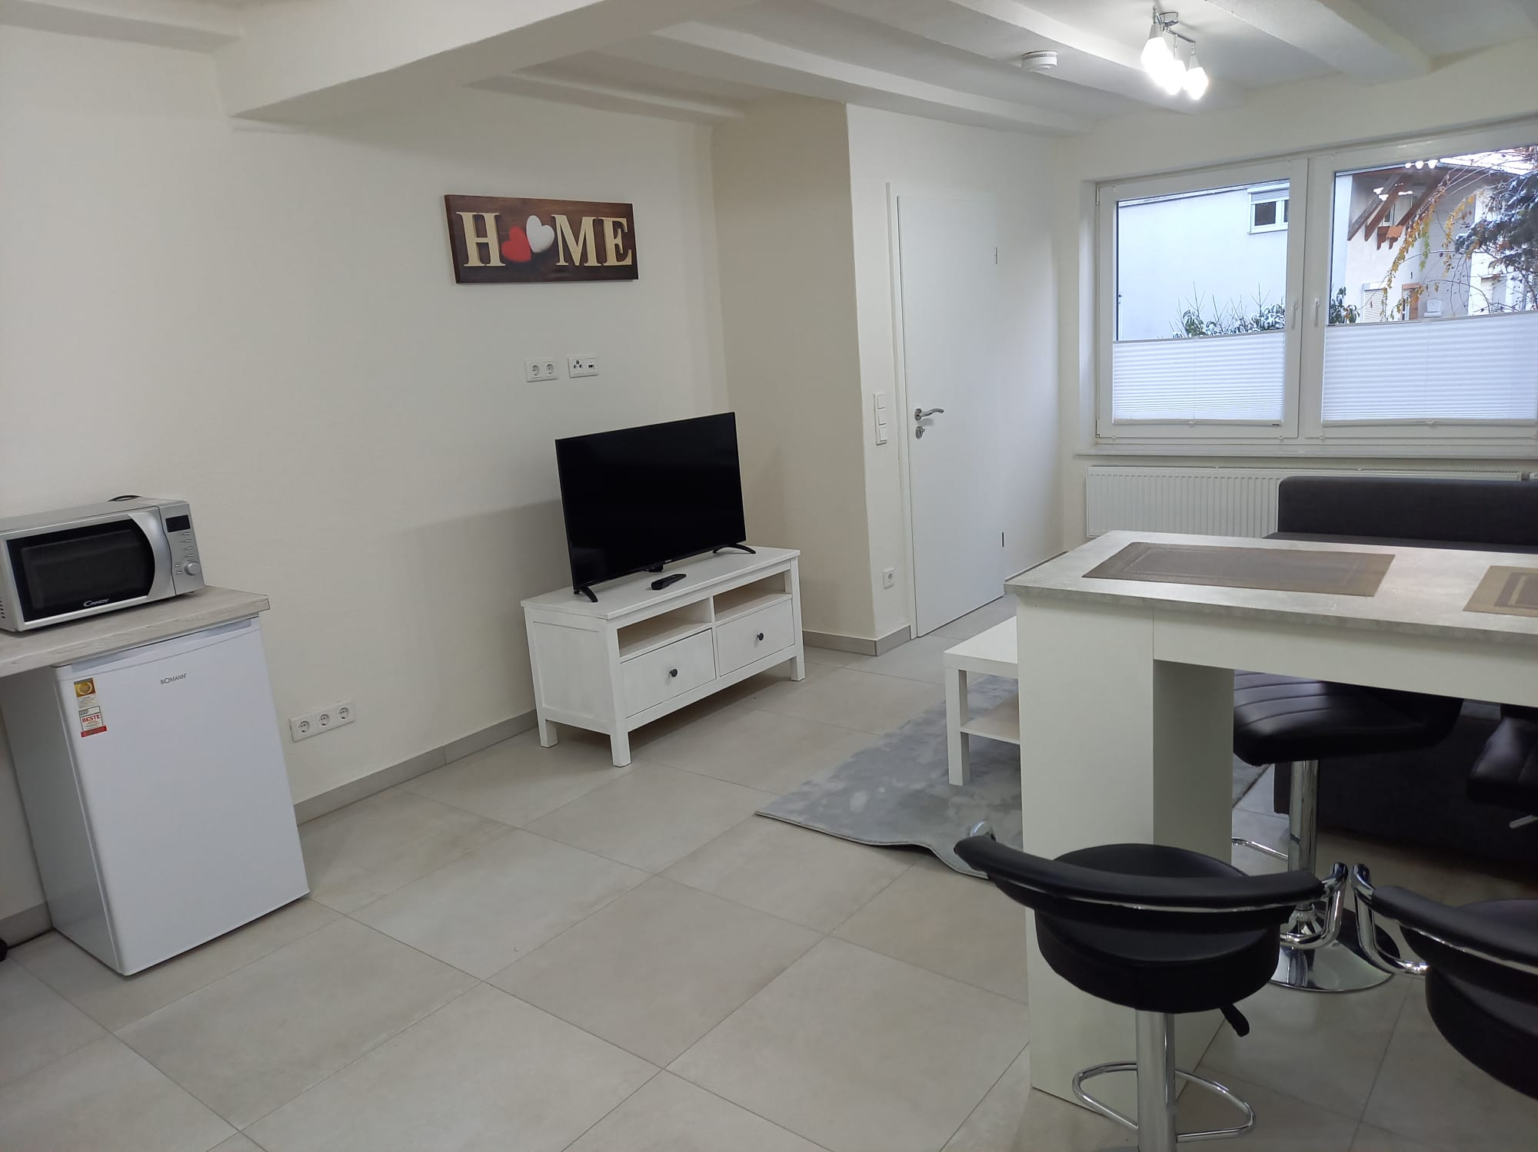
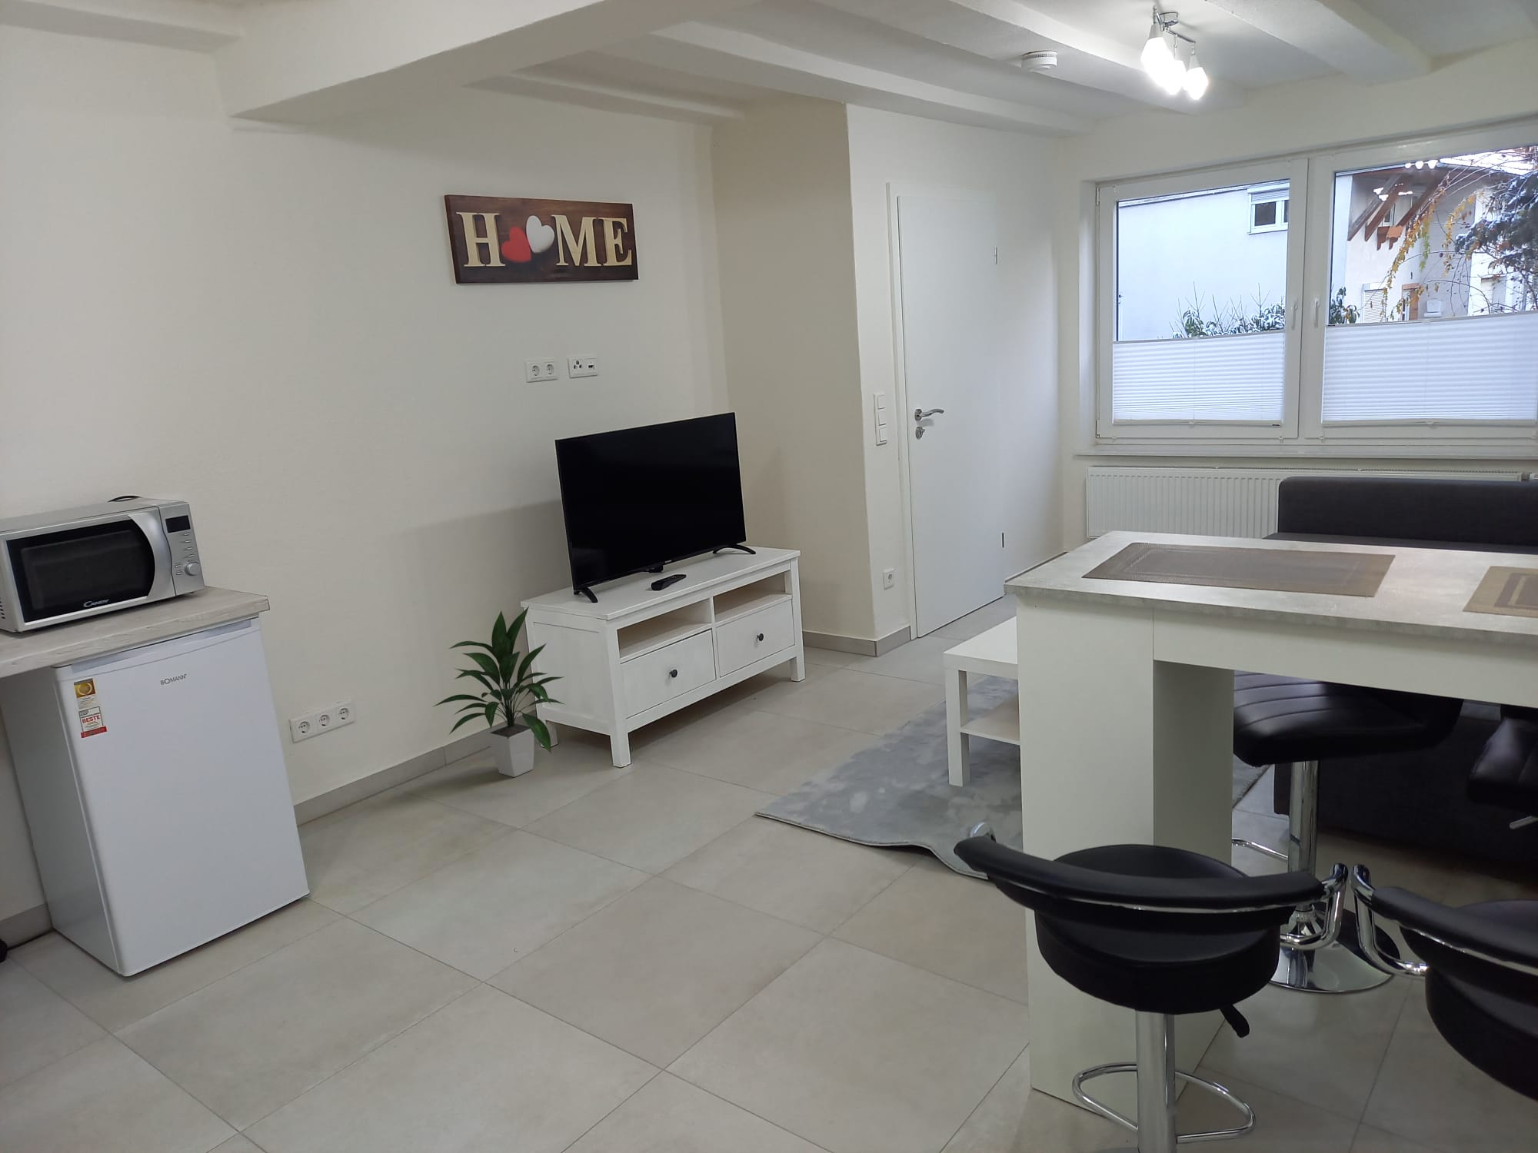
+ indoor plant (506, 695)
